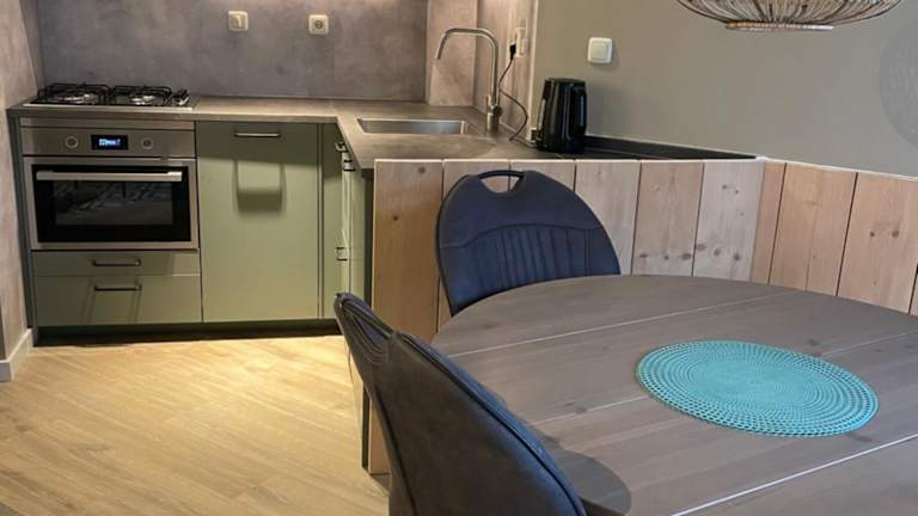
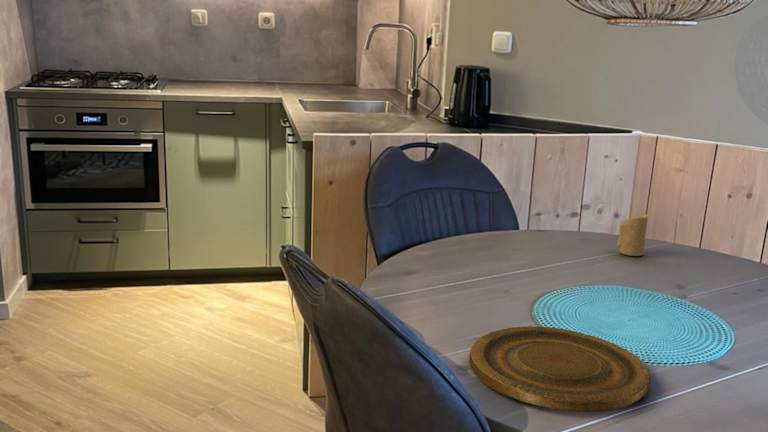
+ plate (557, 364)
+ candle (631, 233)
